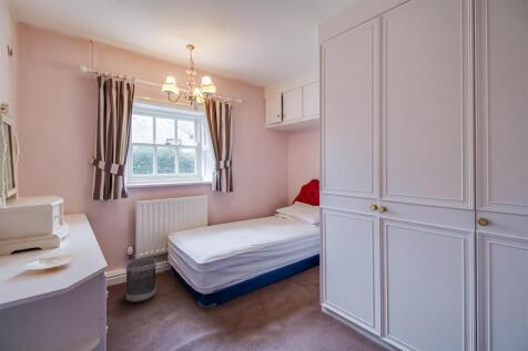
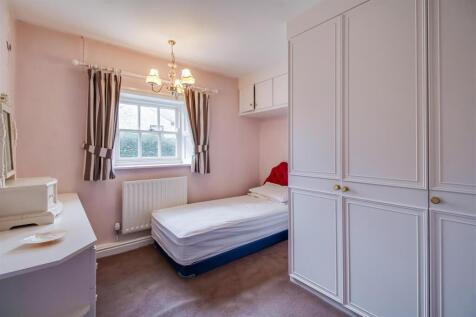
- wastebasket (141, 278)
